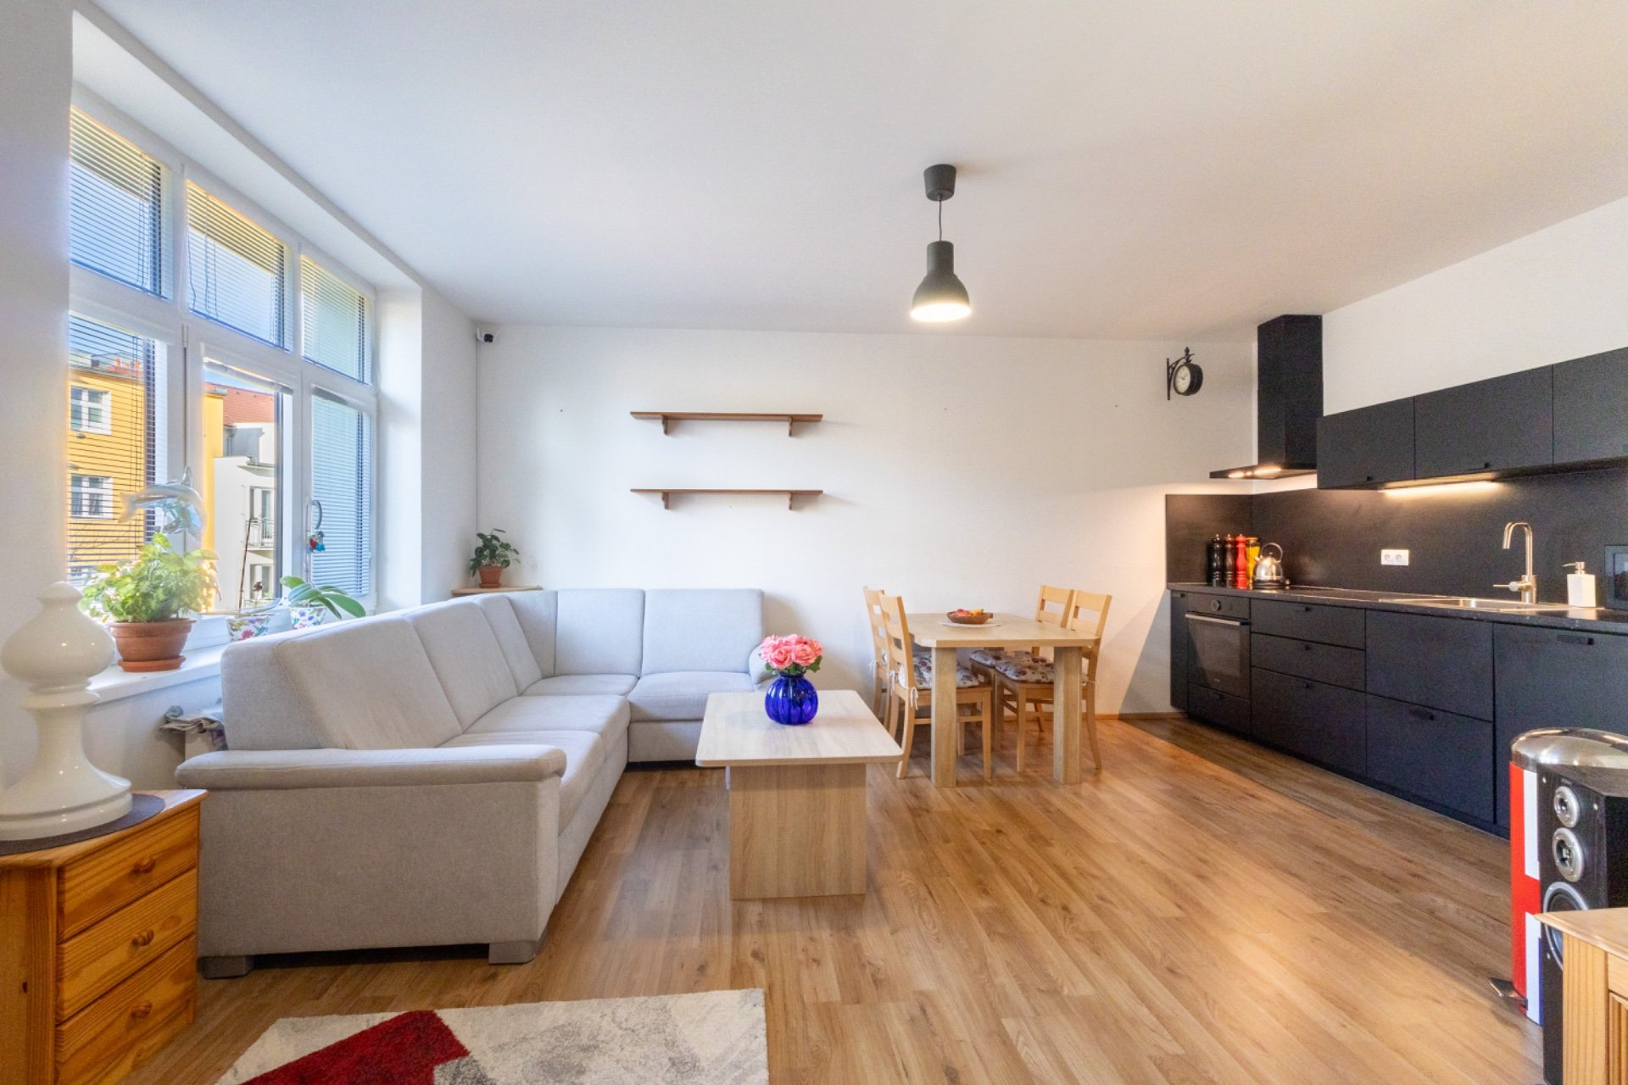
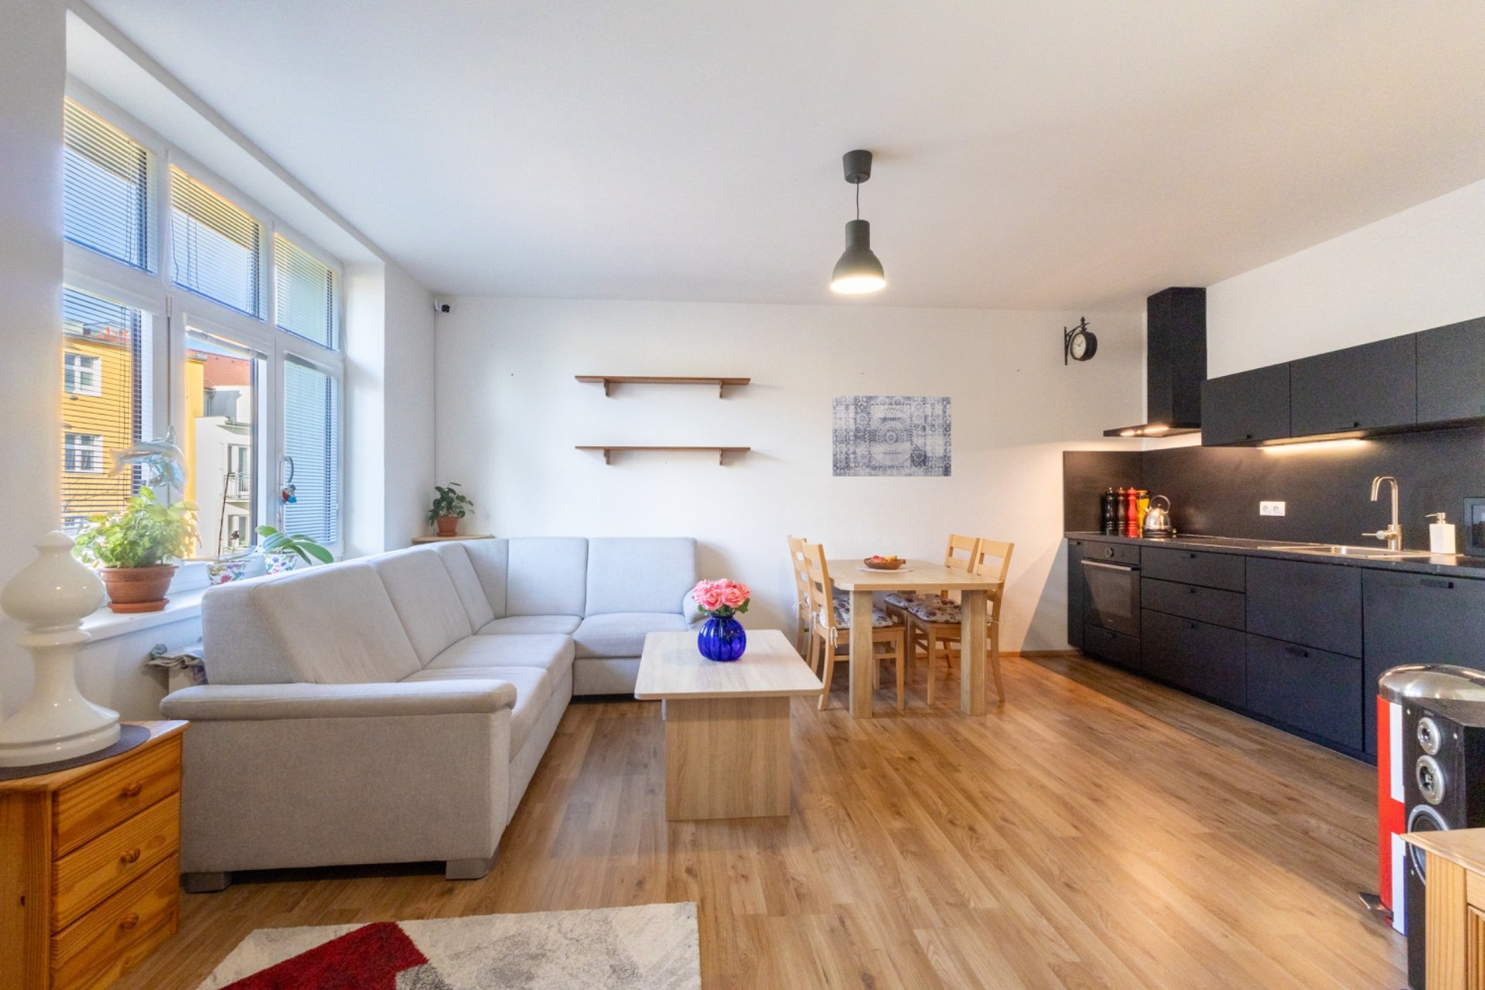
+ wall art (892, 436)
